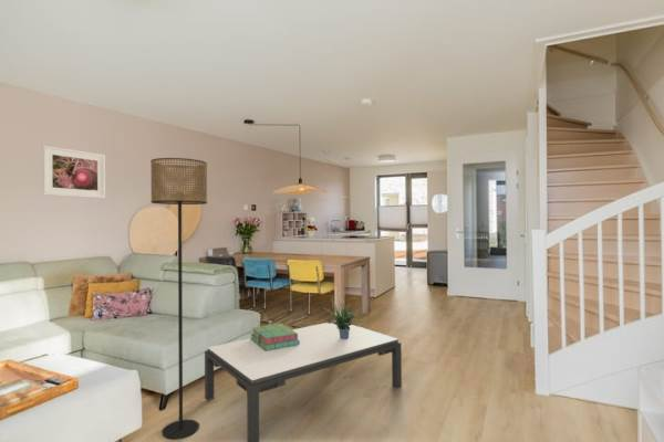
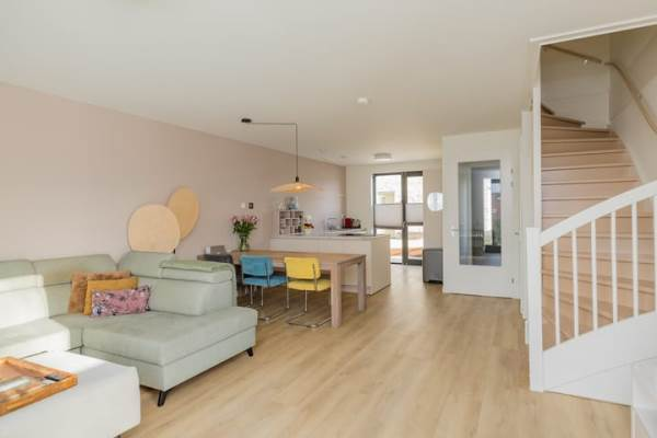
- potted plant (344, 315)
- stack of books (273, 335)
- coffee table (305, 367)
- floor lamp (179, 295)
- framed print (75, 173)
